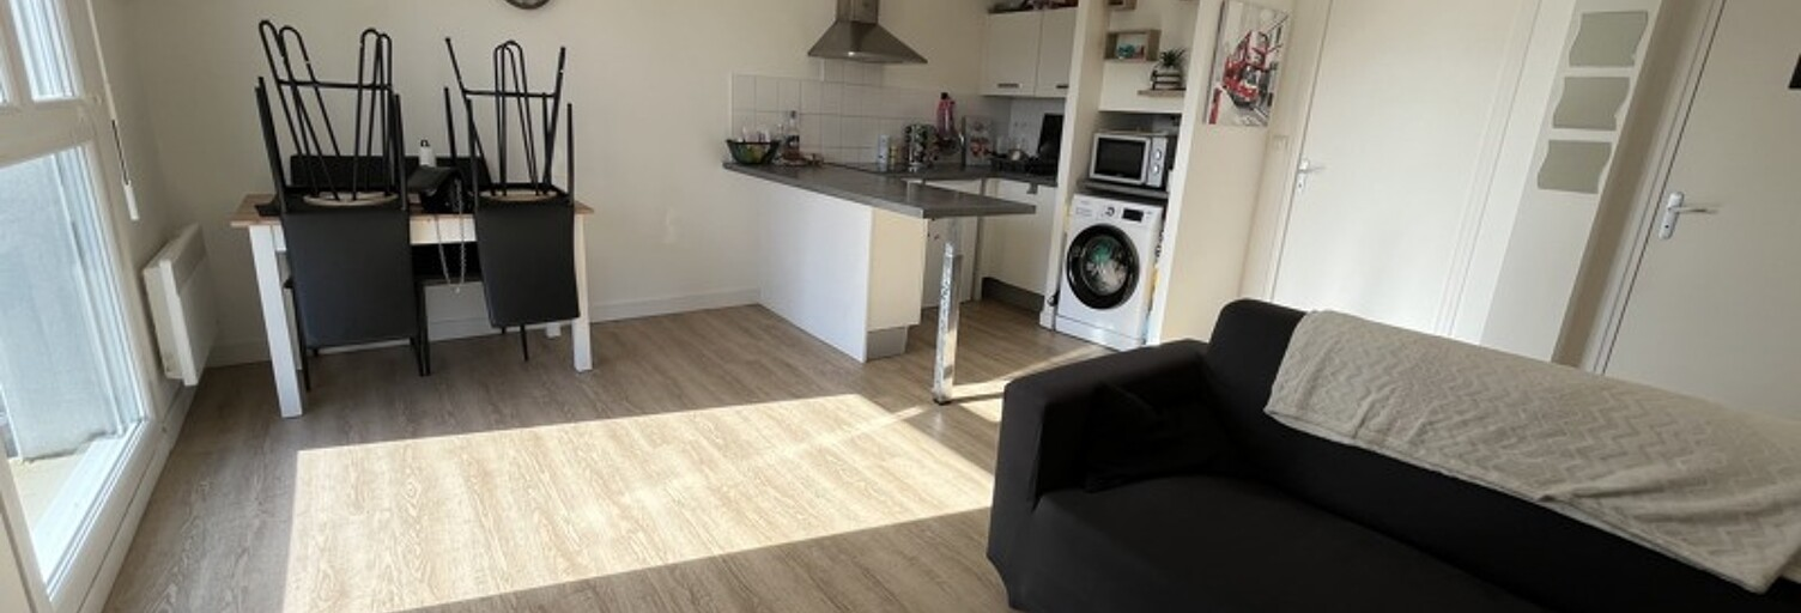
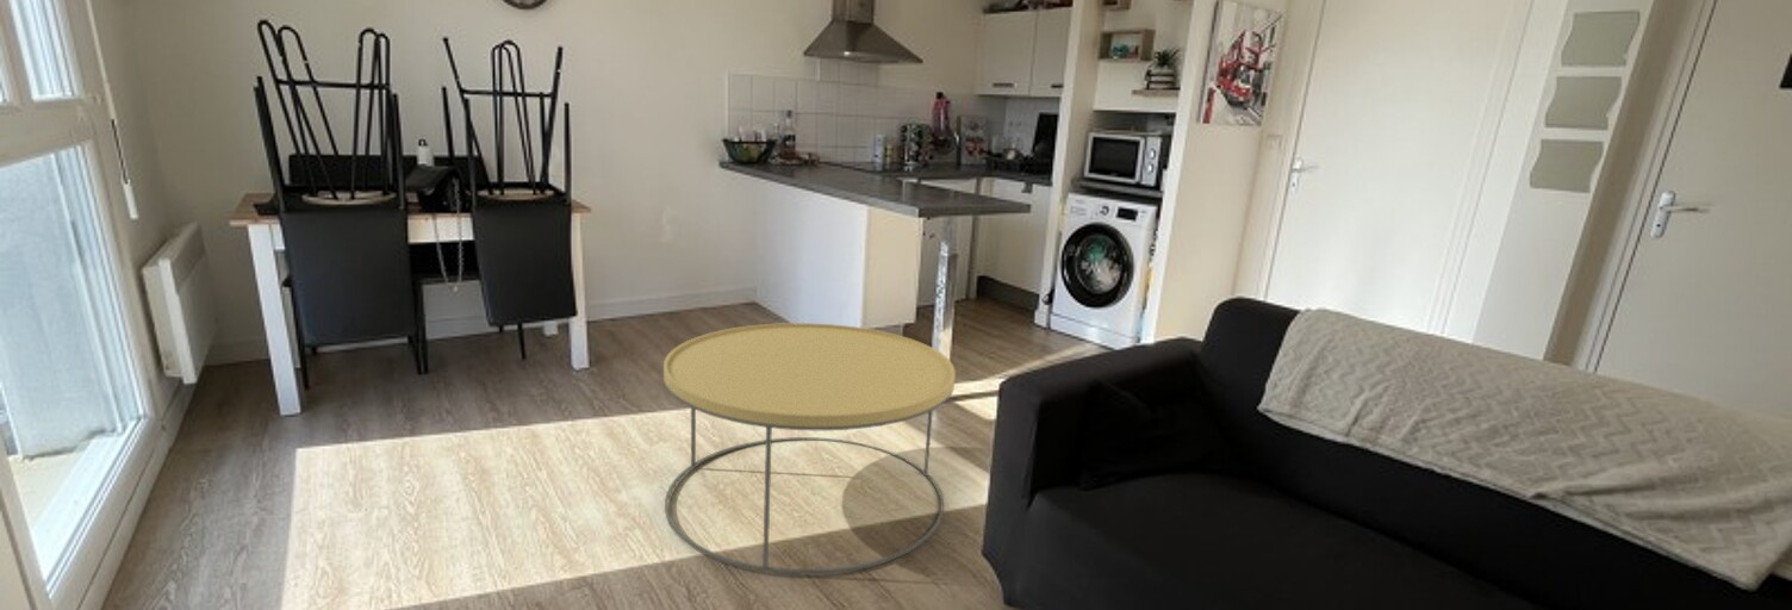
+ coffee table (809, 429)
